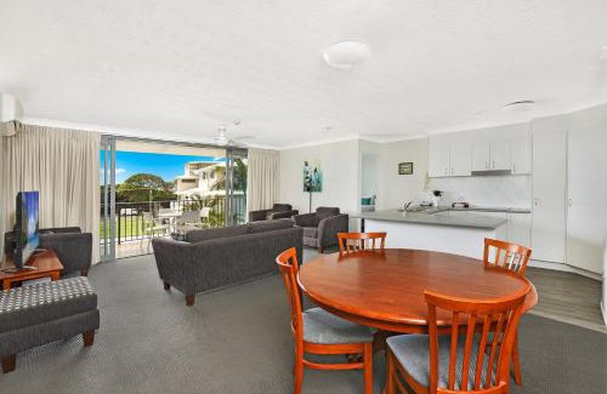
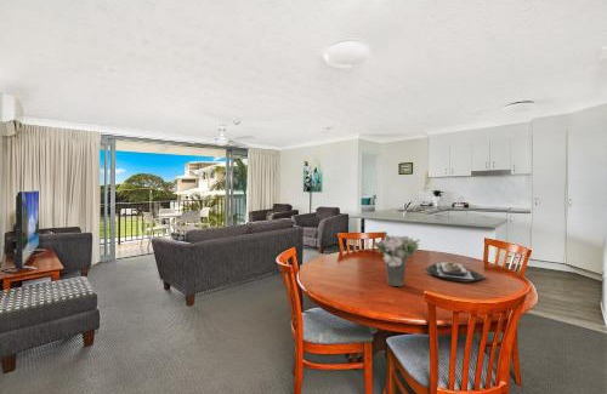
+ flower bouquet (396, 259)
+ food platter (454, 268)
